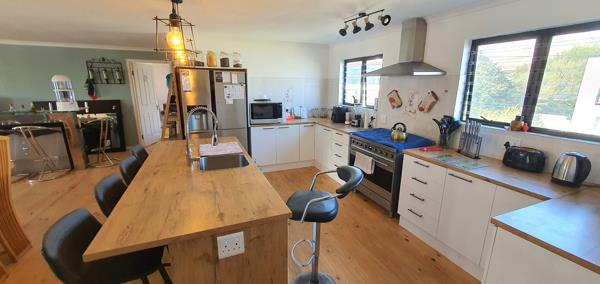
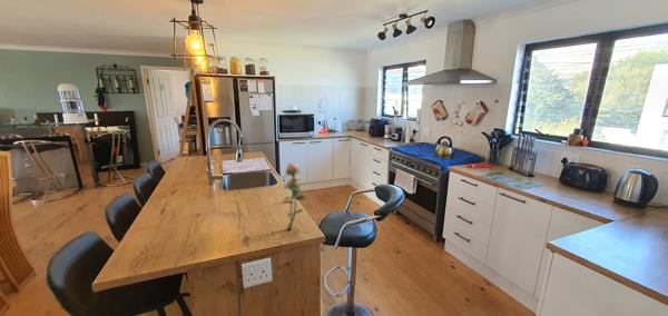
+ flower (287, 197)
